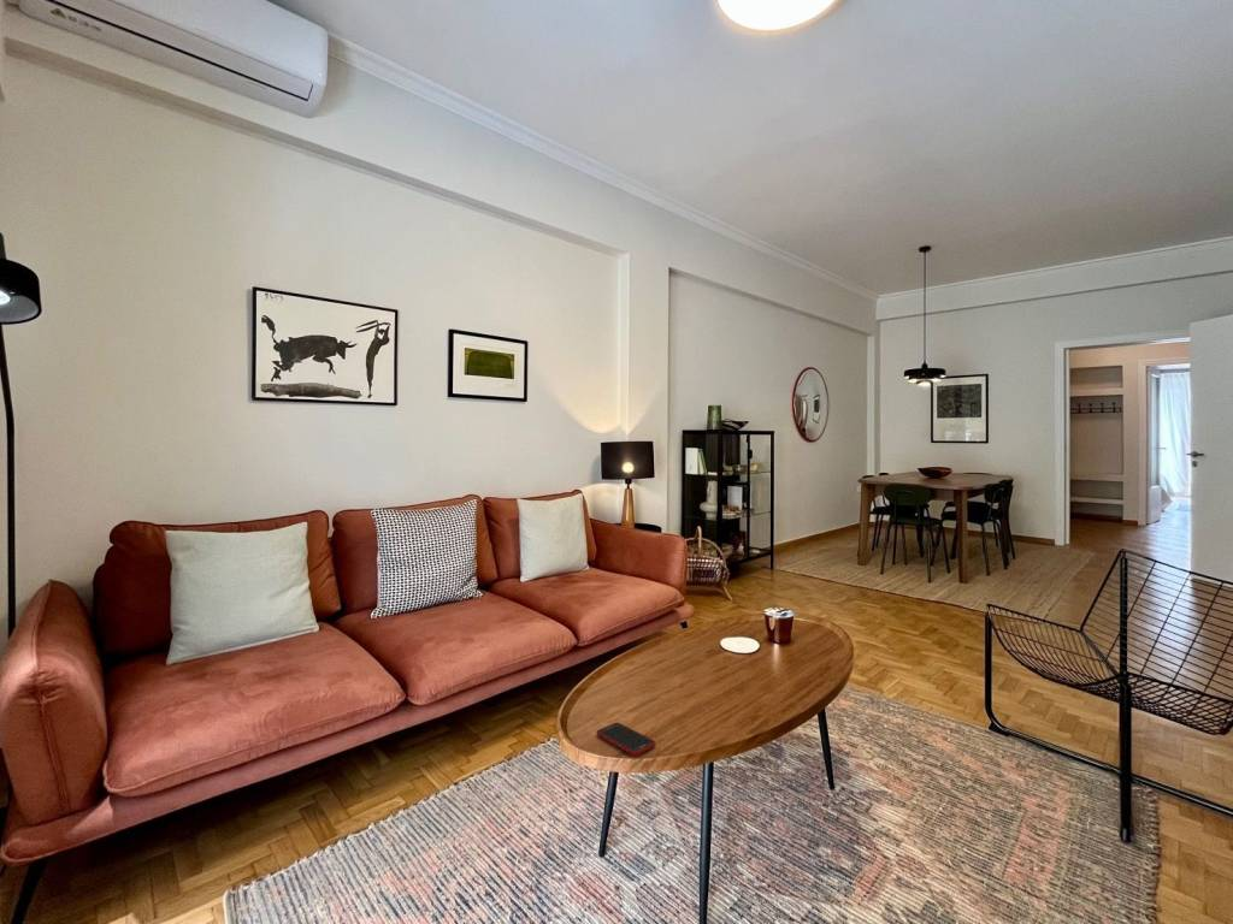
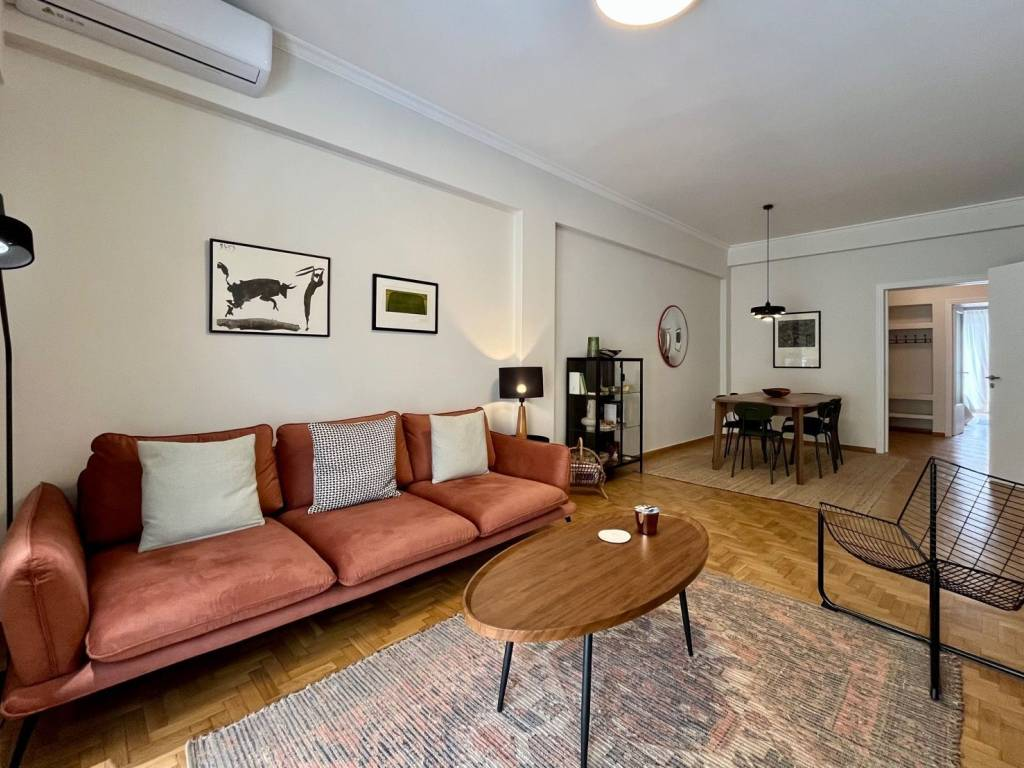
- cell phone (625, 738)
